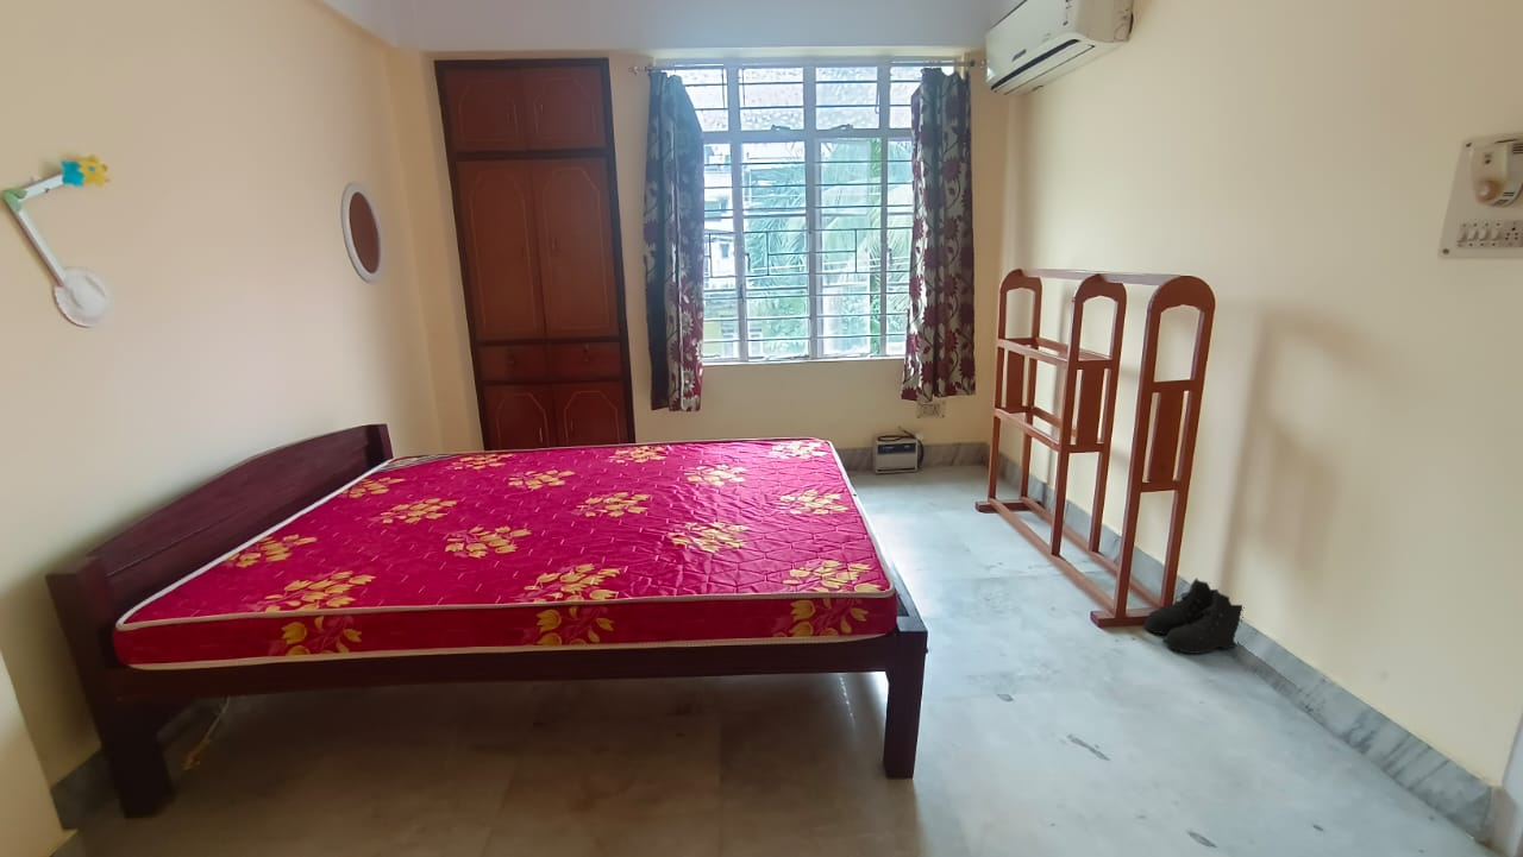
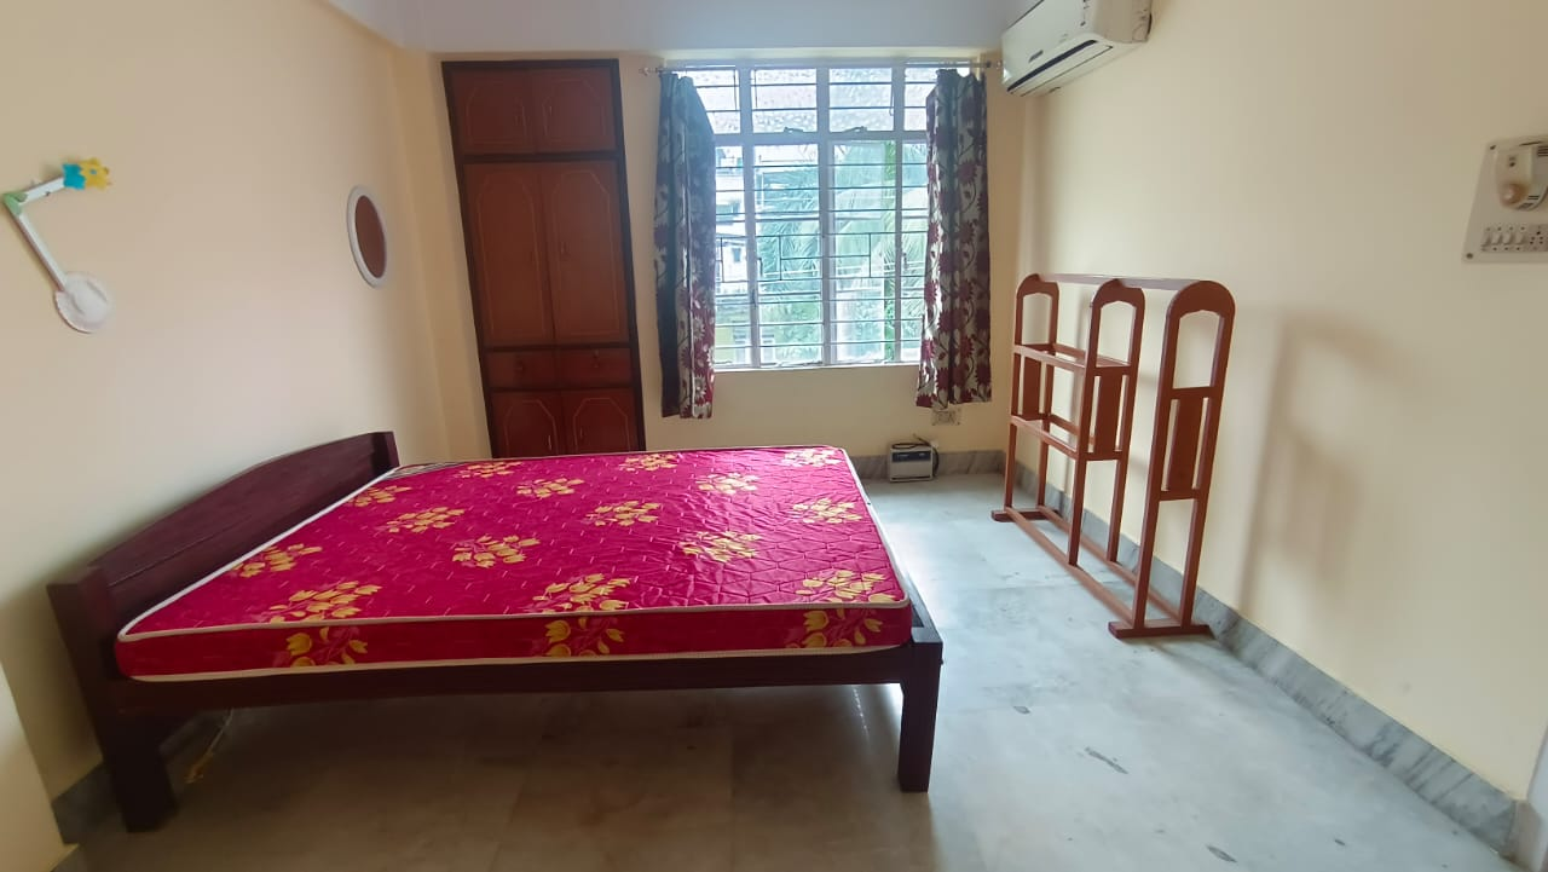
- boots (1193, 611)
